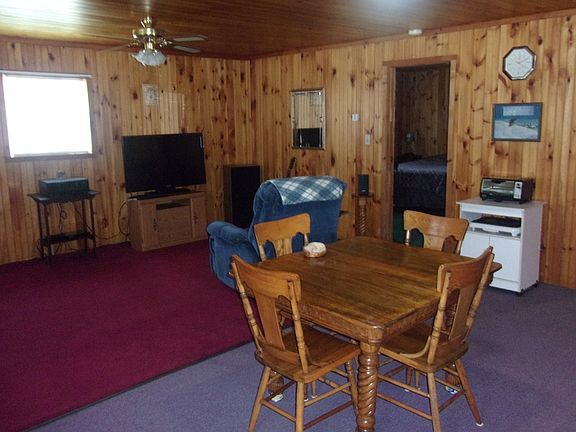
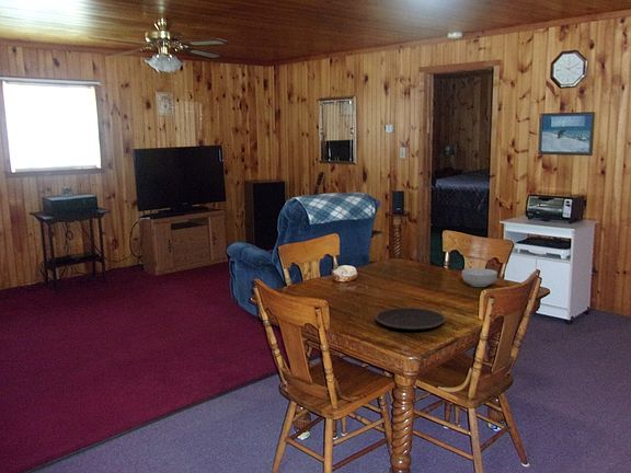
+ plate (410, 319)
+ cereal bowl (479, 278)
